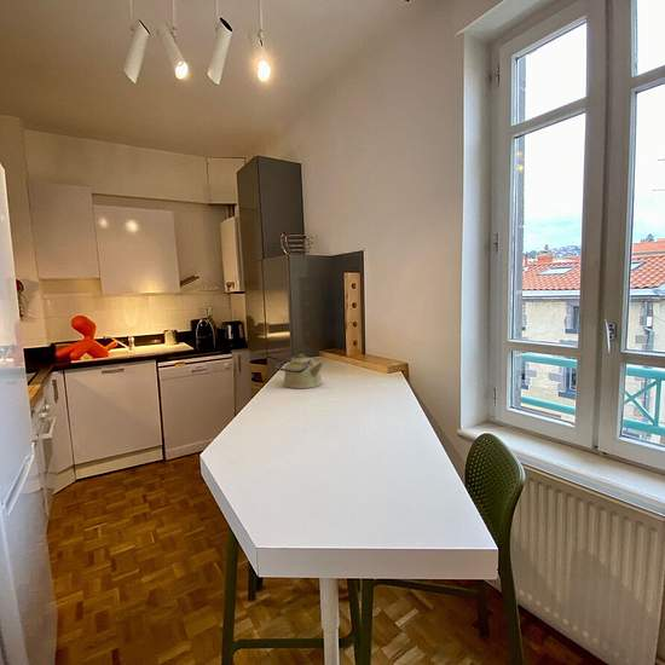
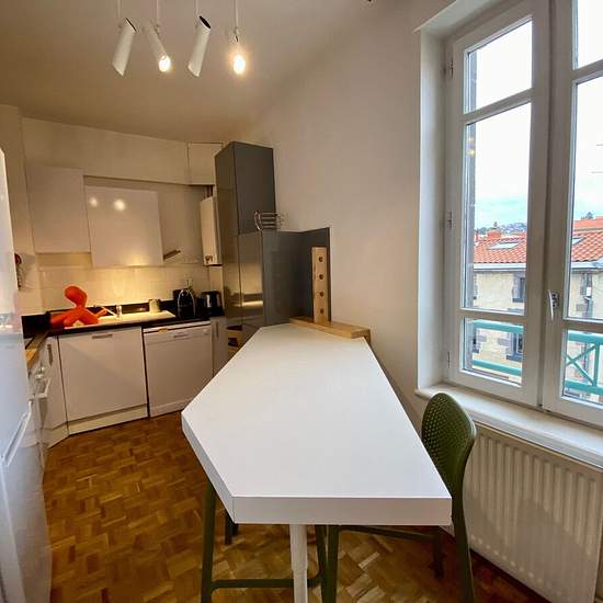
- kettle (303, 369)
